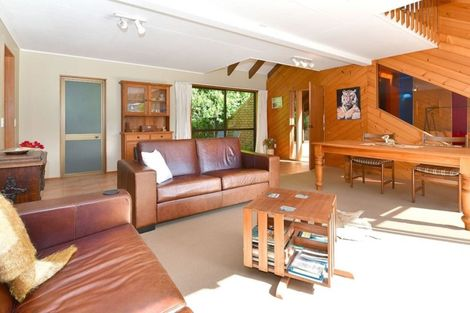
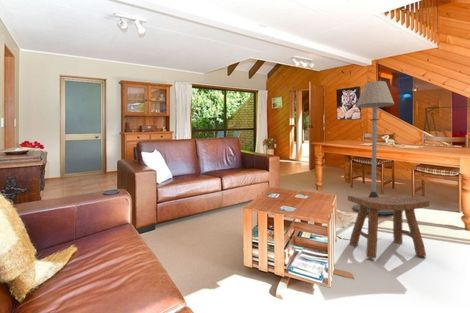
+ floor lamp (374, 147)
+ stool (393, 223)
